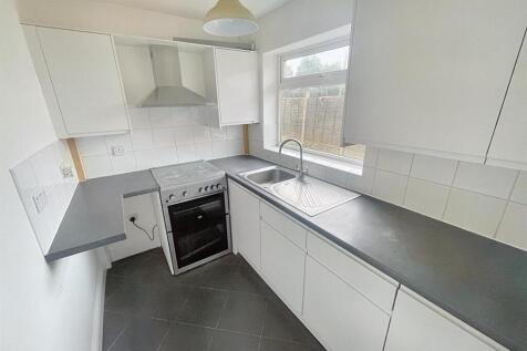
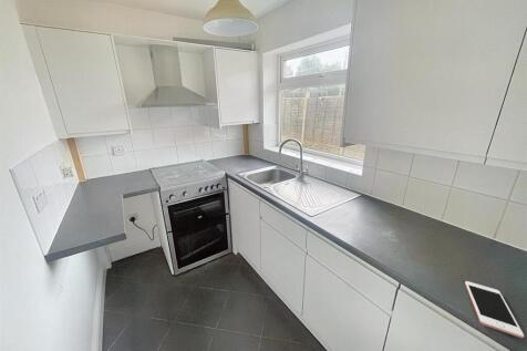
+ cell phone (490, 306)
